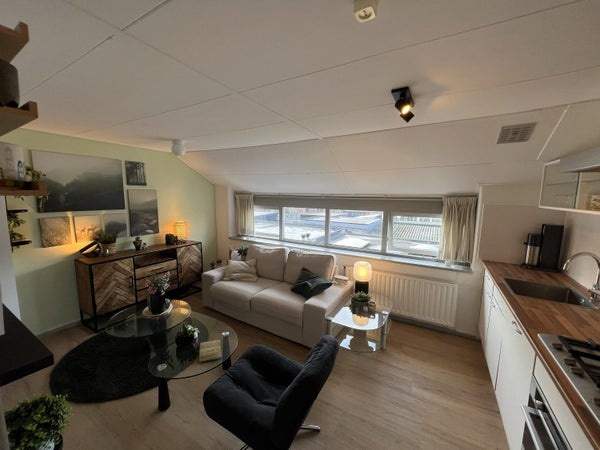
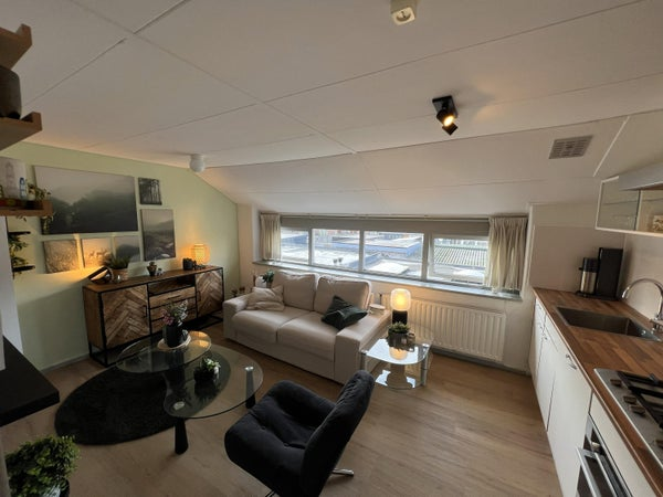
- diary (210, 348)
